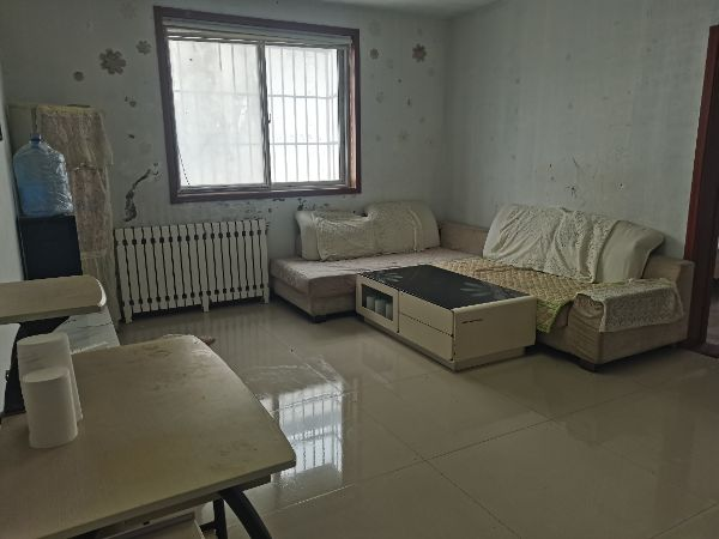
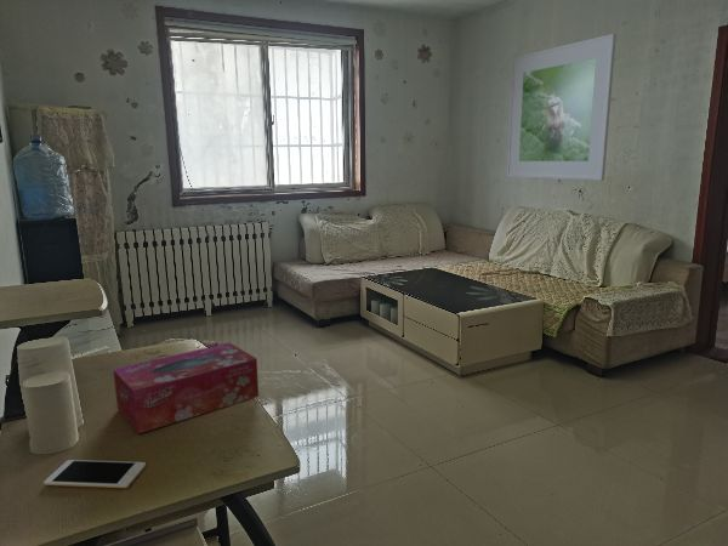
+ tissue box (188, 382)
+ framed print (554, 114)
+ cell phone (96, 473)
